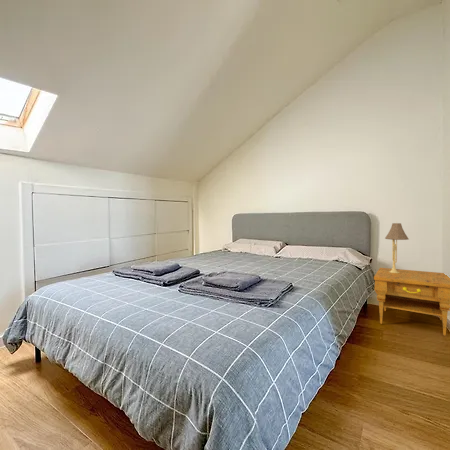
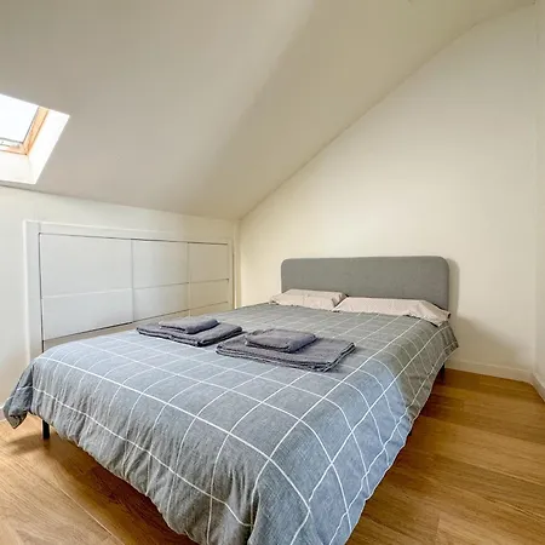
- table lamp (396, 246)
- nightstand (411, 298)
